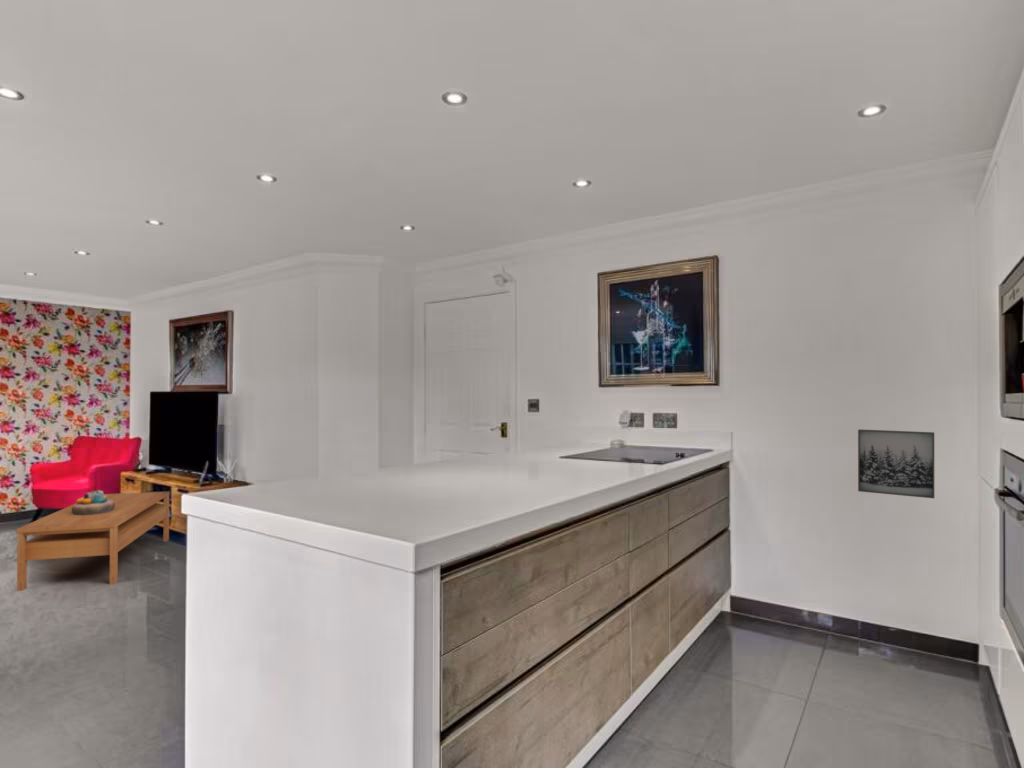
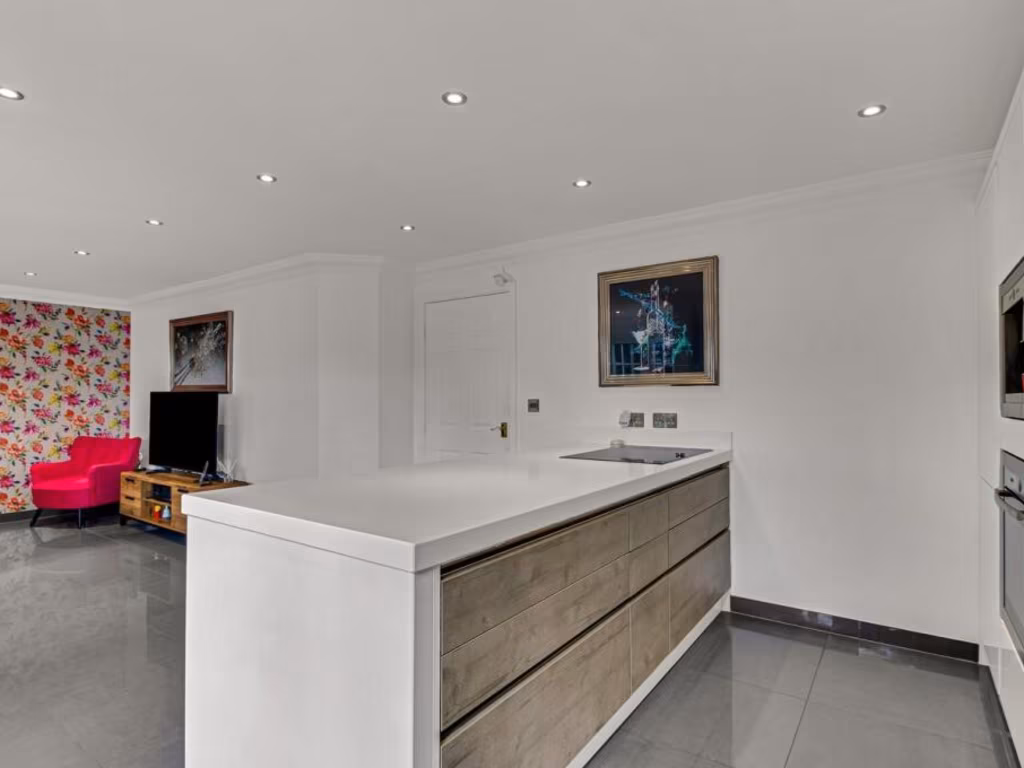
- decorative bowl (93, 500)
- wall art (895, 462)
- coffee table (104, 535)
